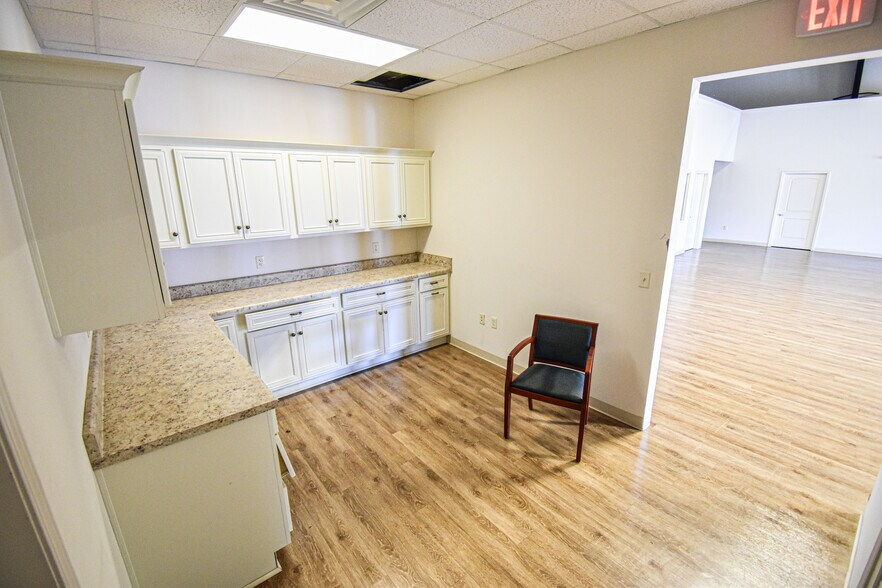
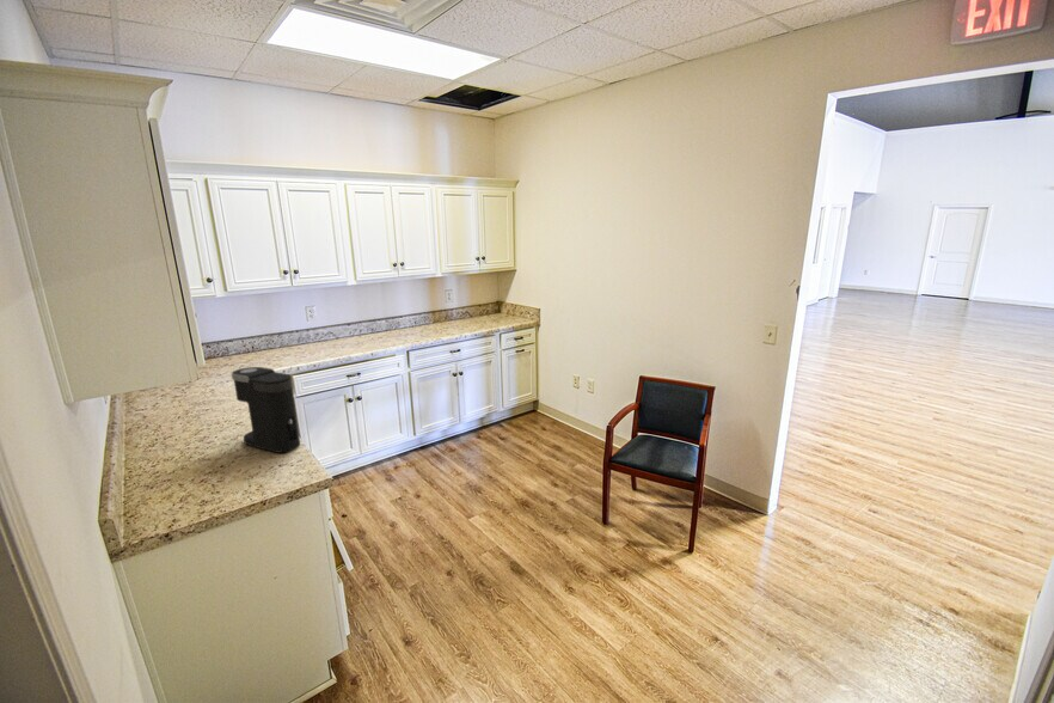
+ coffee maker (265, 408)
